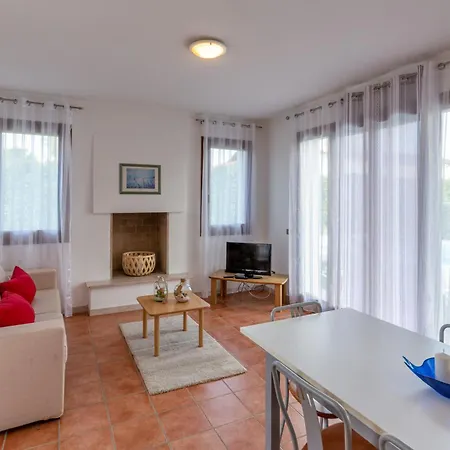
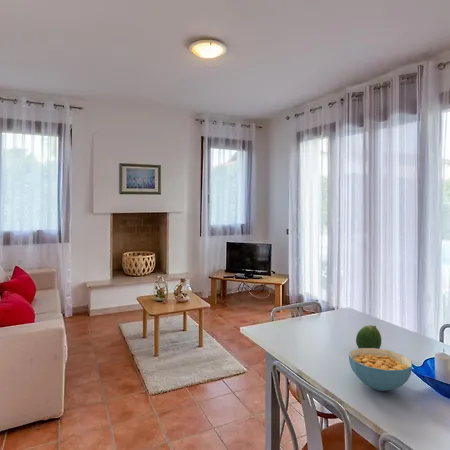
+ cereal bowl (379, 372)
+ fruit (368, 339)
